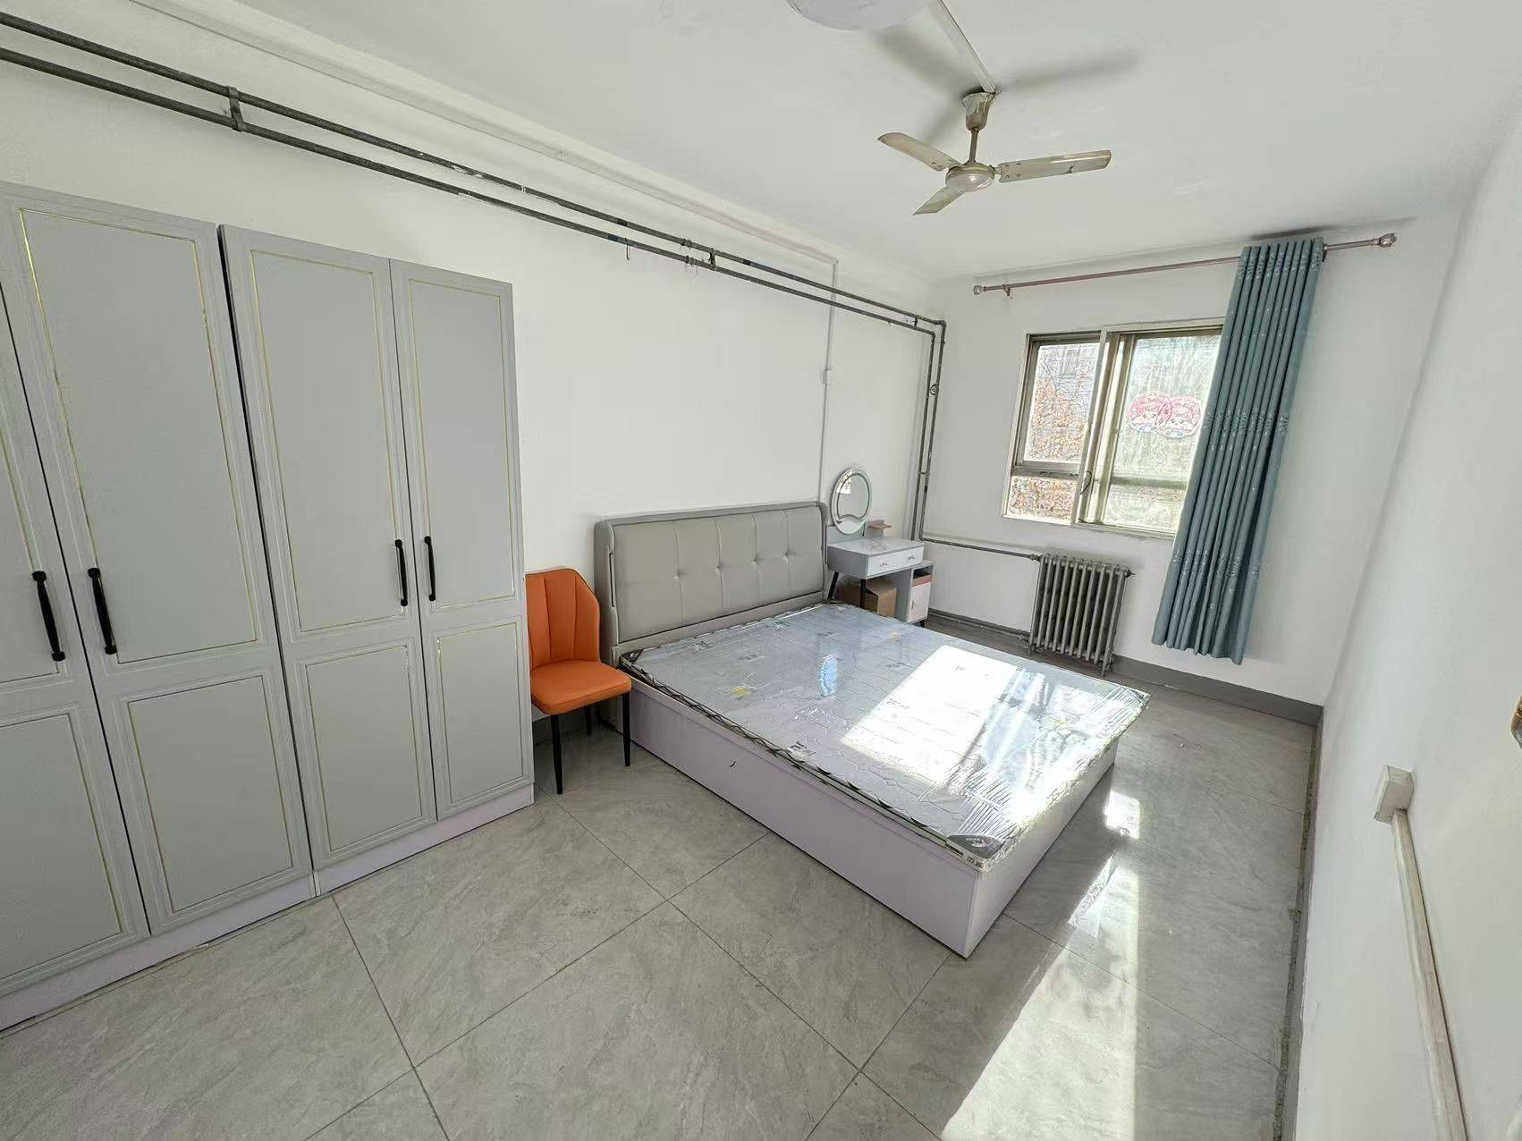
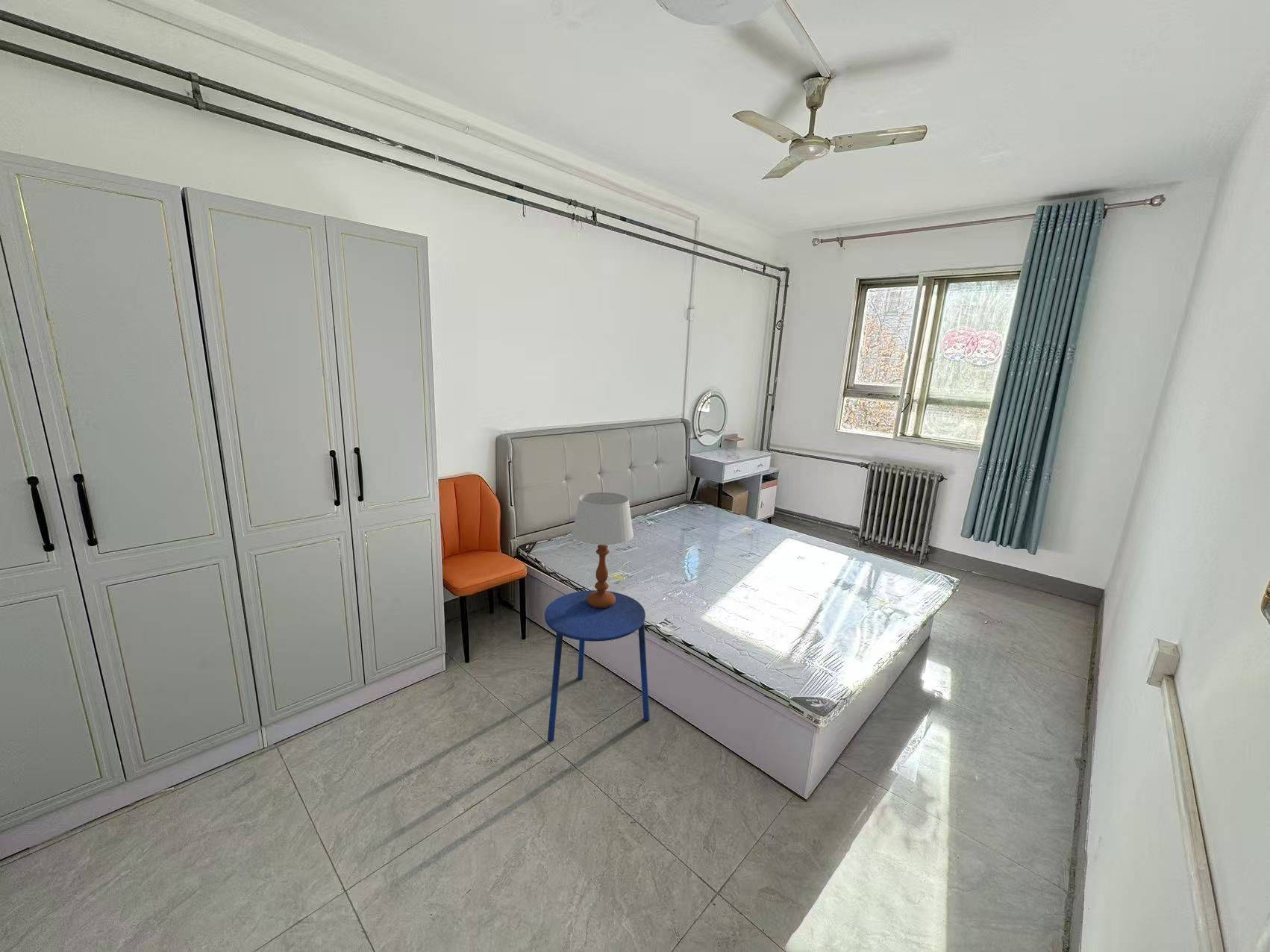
+ side table (583, 663)
+ table lamp (602, 551)
